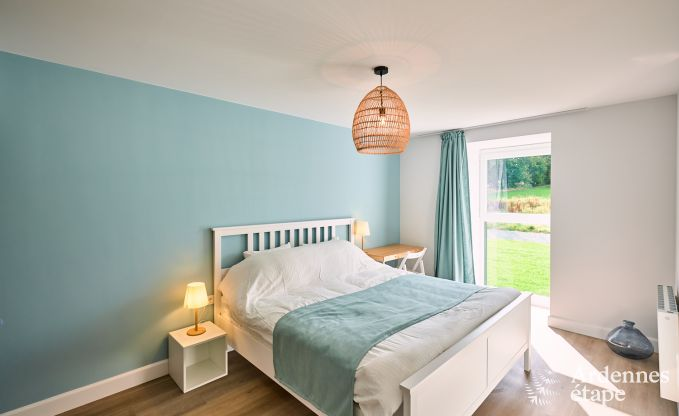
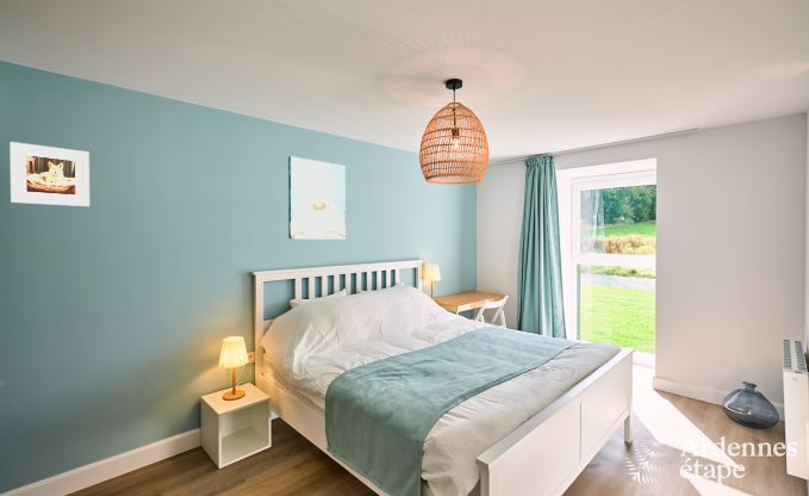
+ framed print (51, 175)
+ wall art (318, 200)
